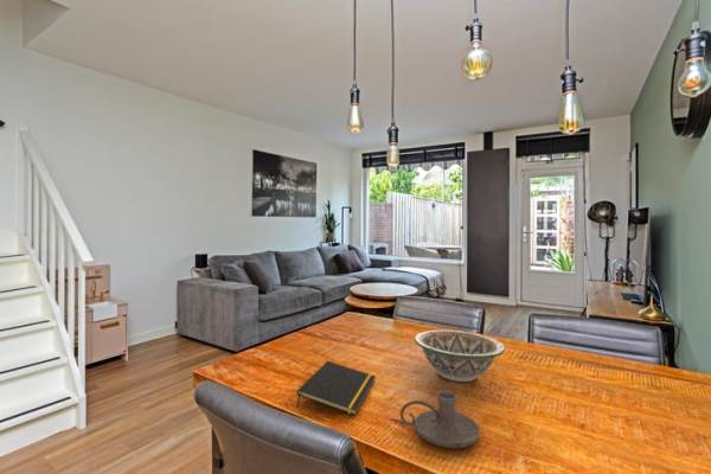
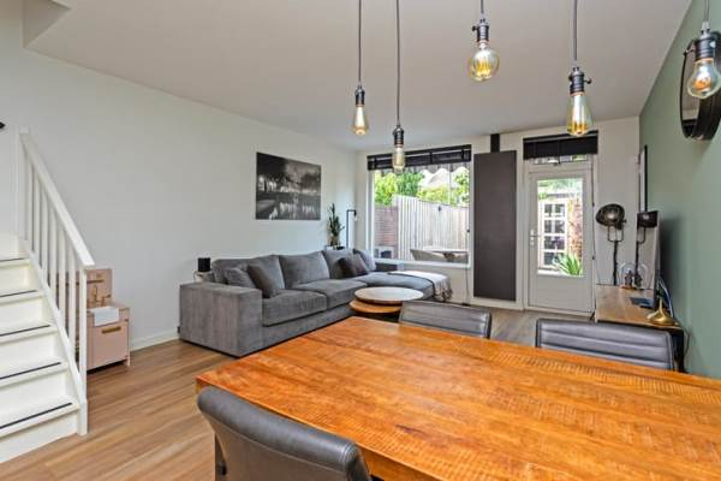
- candle holder (438, 415)
- decorative bowl (457, 357)
- notepad (339, 384)
